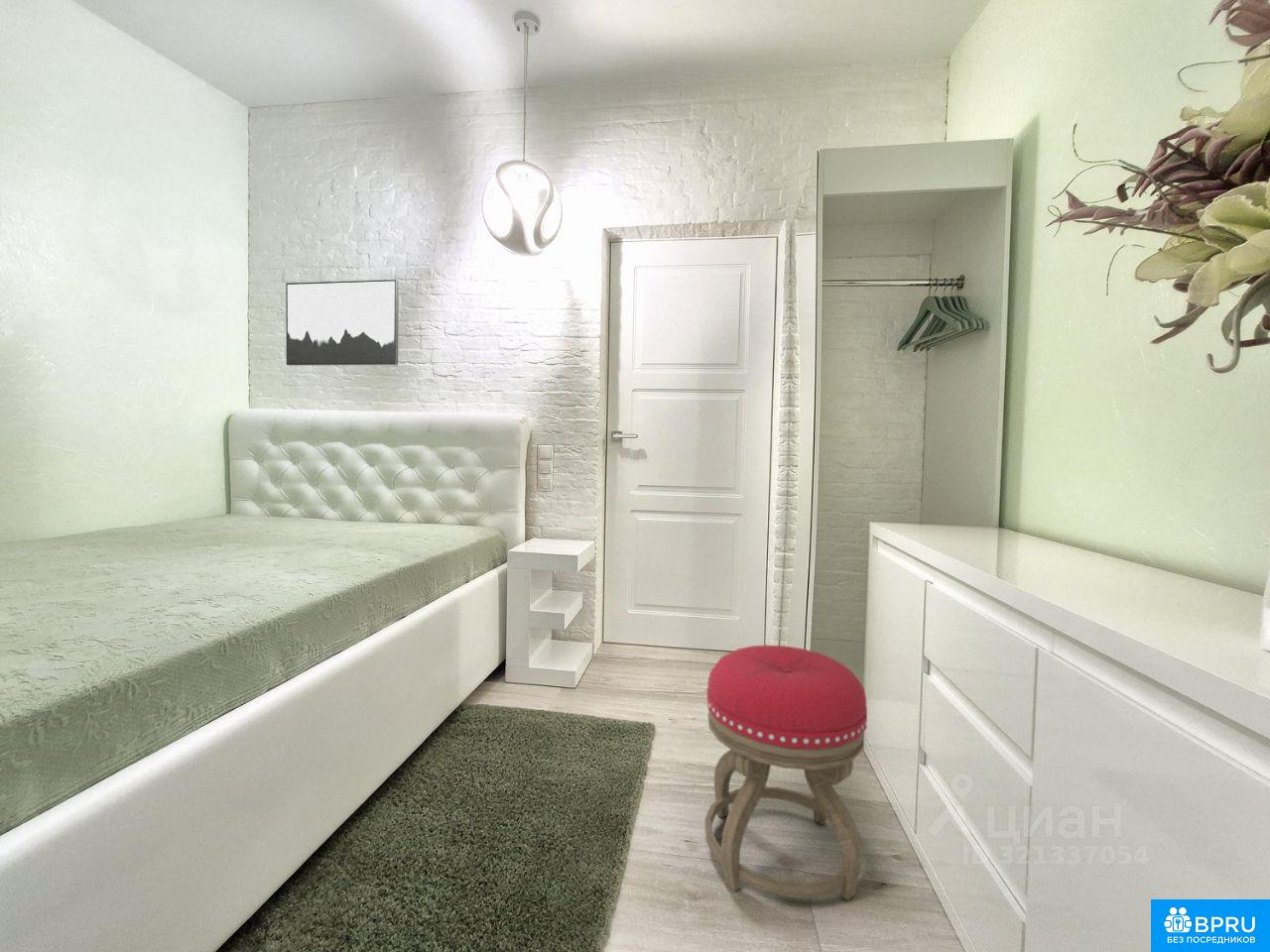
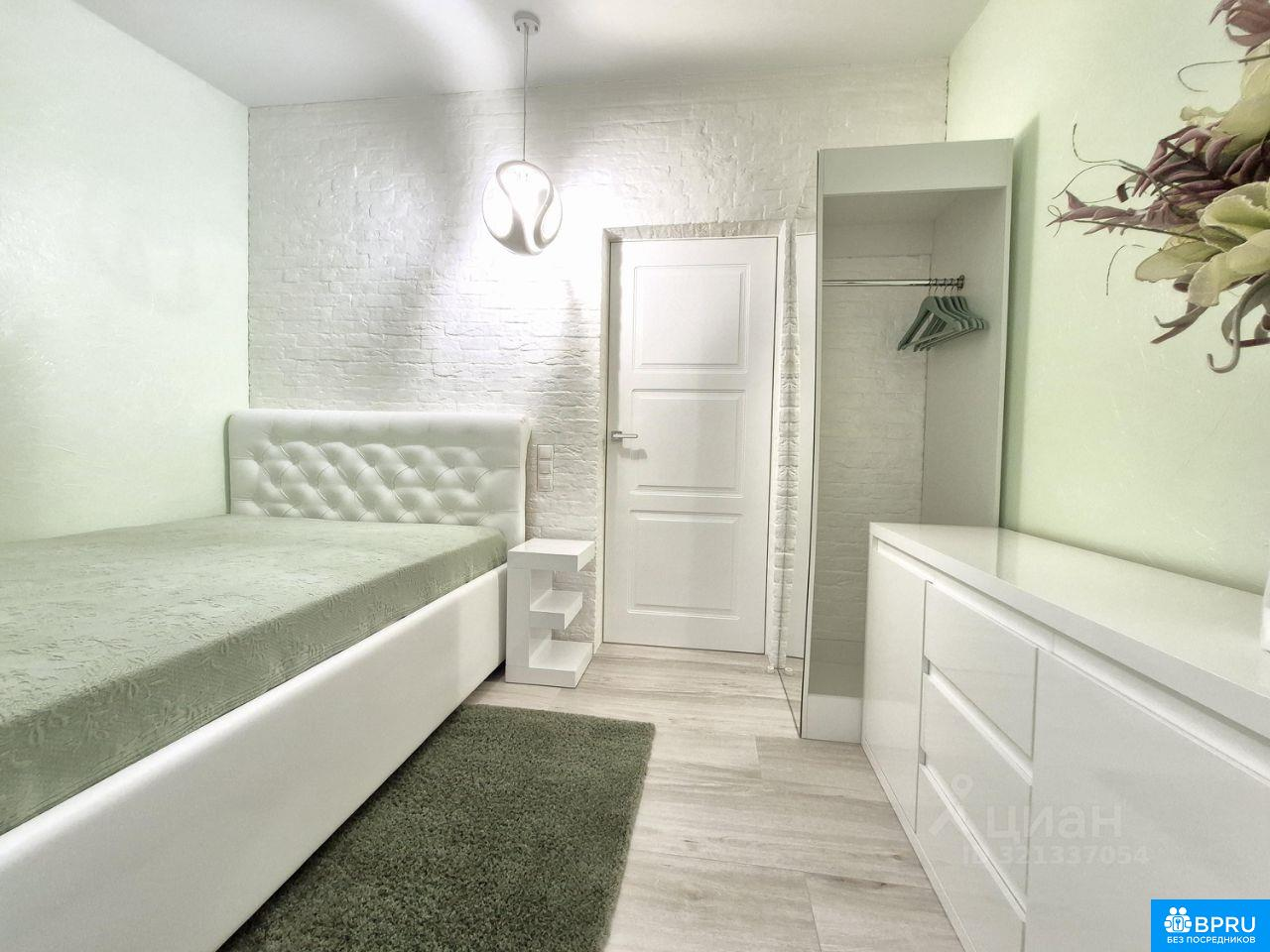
- wall art (341, 323)
- stool (782, 758)
